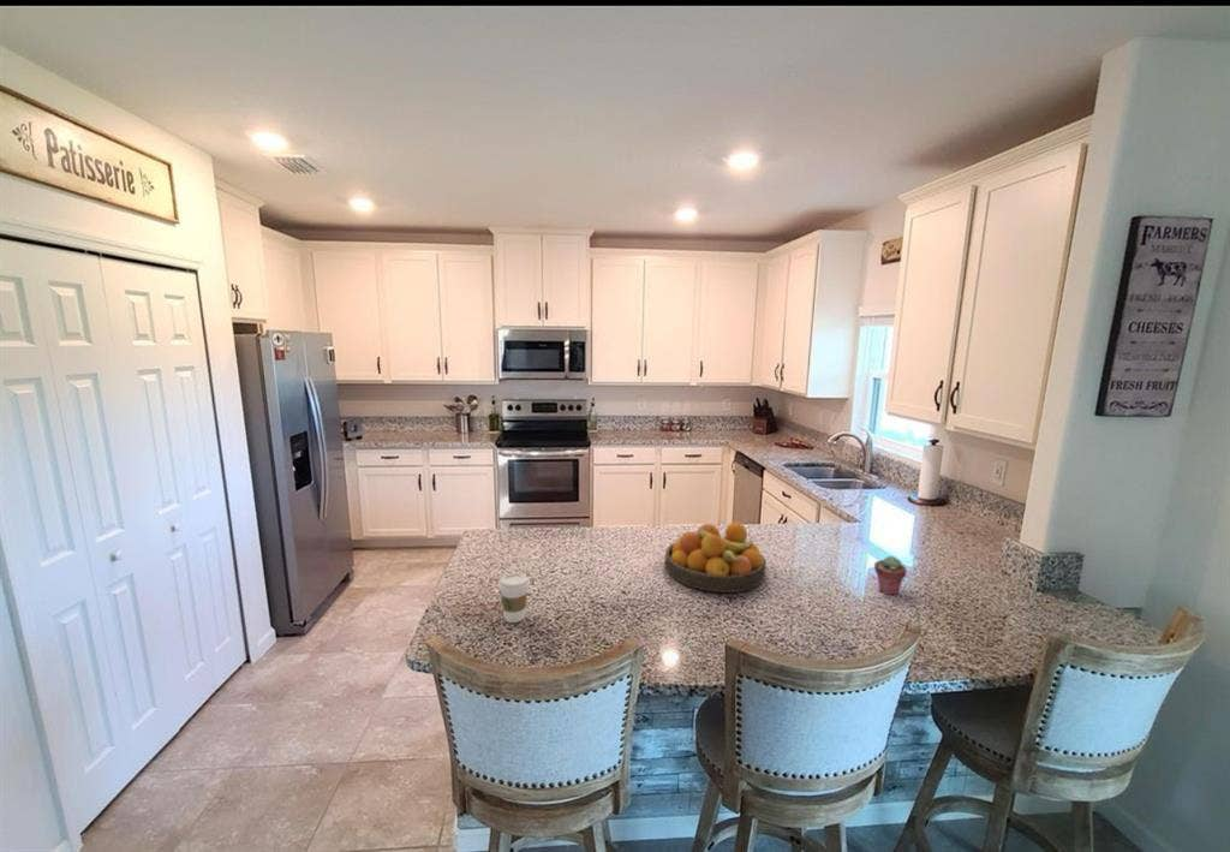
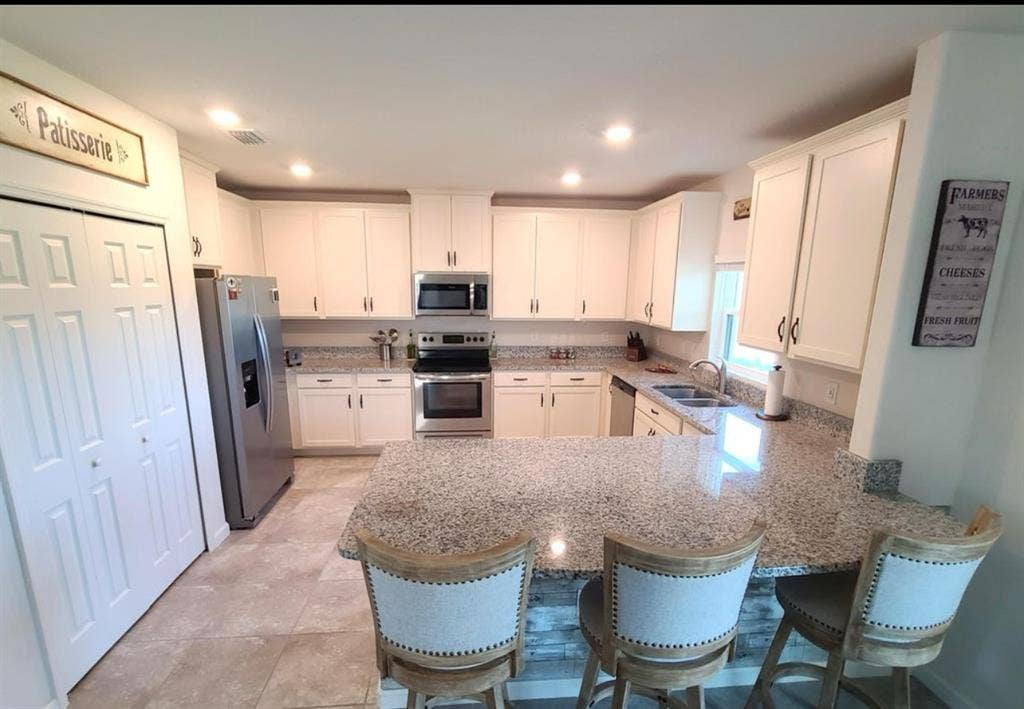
- coffee cup (514, 597)
- potted succulent (889, 572)
- fruit bowl (715, 548)
